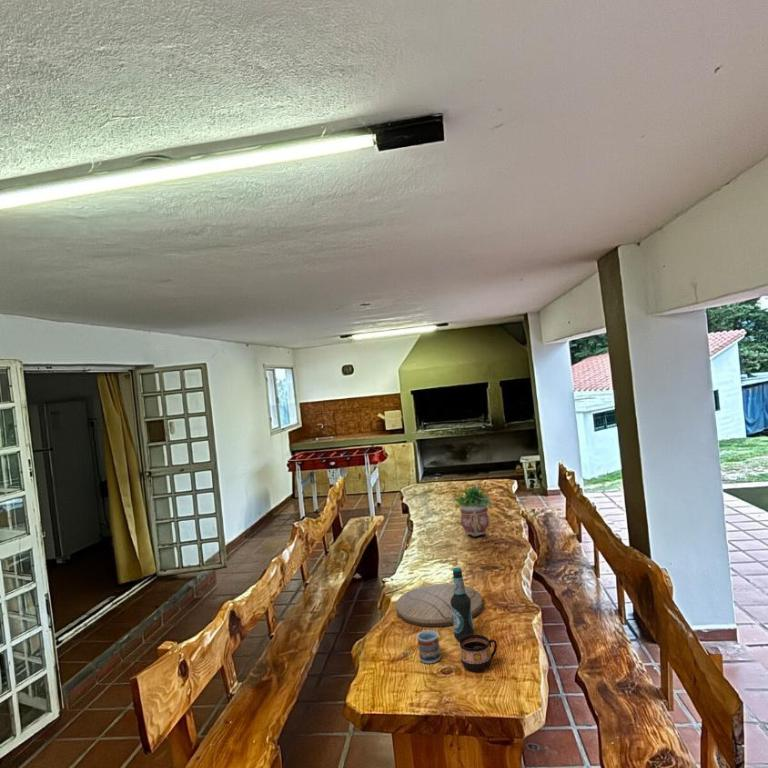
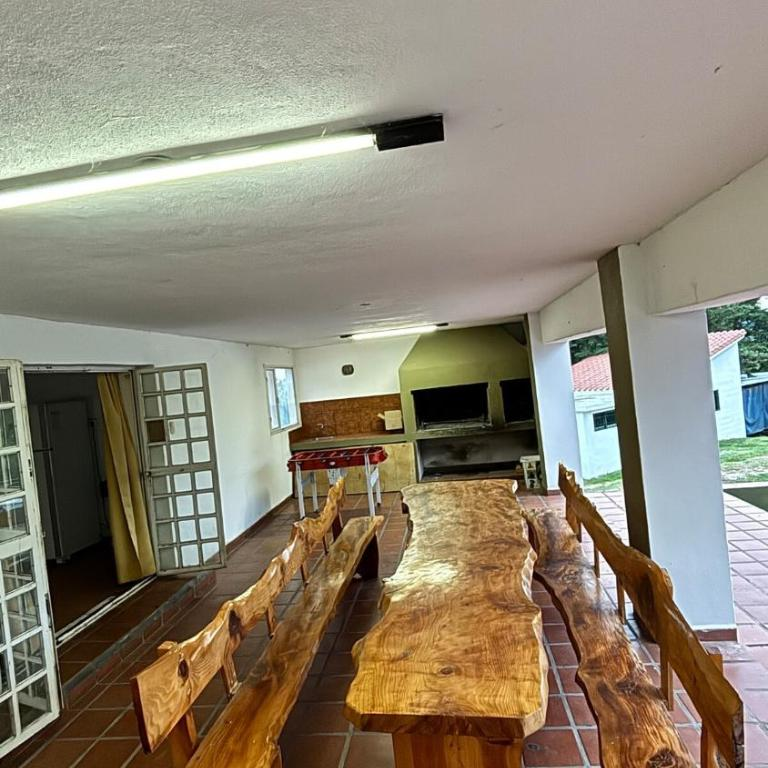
- cup (429, 644)
- bottle (460, 603)
- potted plant (473, 508)
- cutting board (439, 603)
- cup (477, 653)
